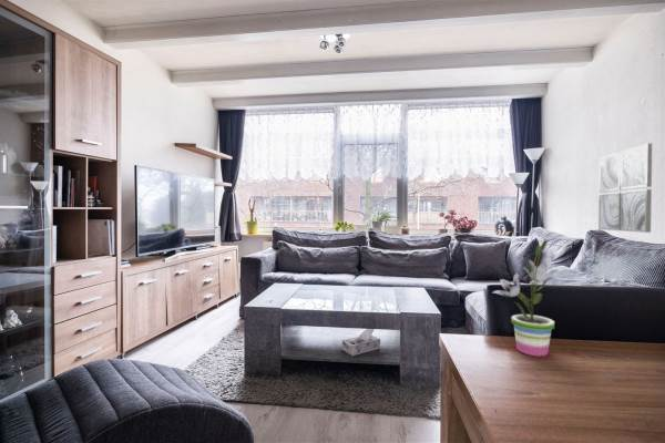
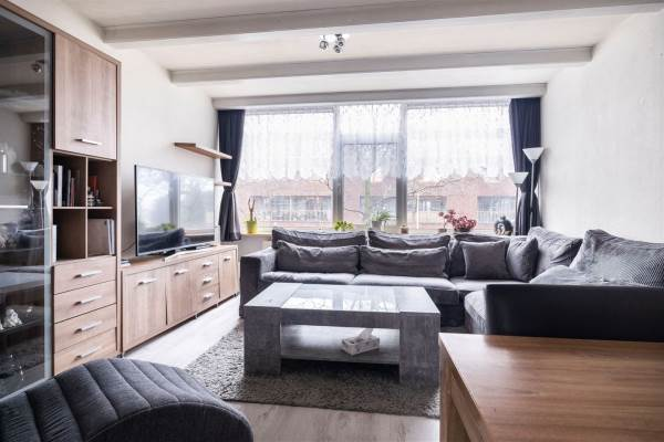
- potted plant (524, 295)
- wall art (622, 192)
